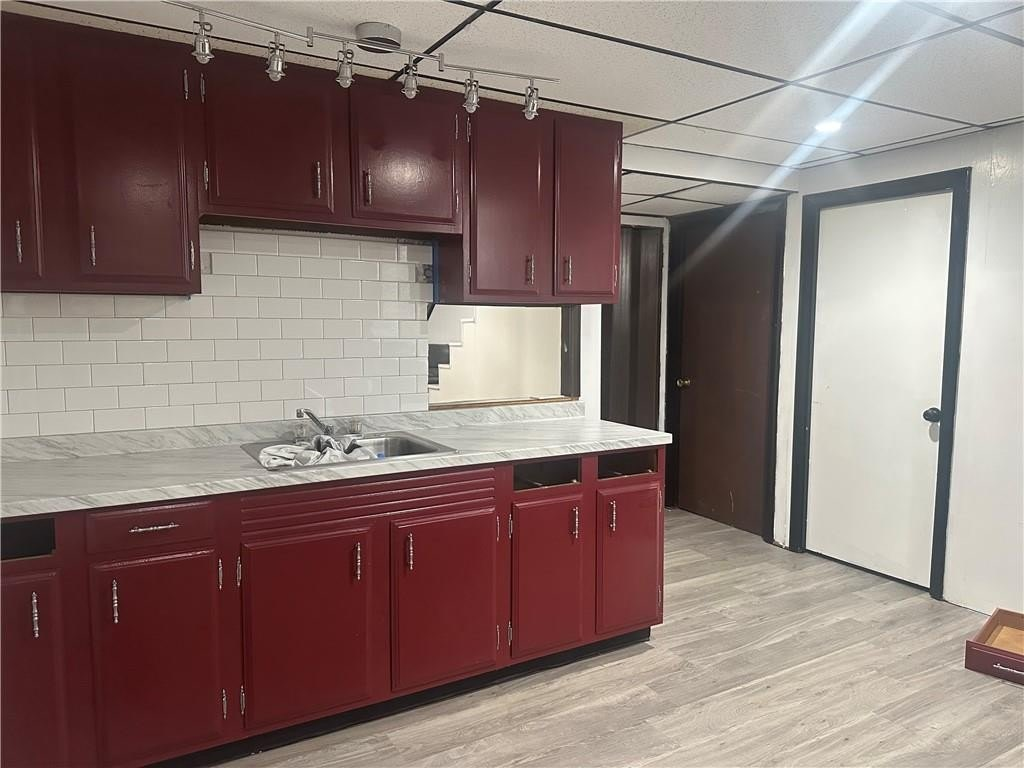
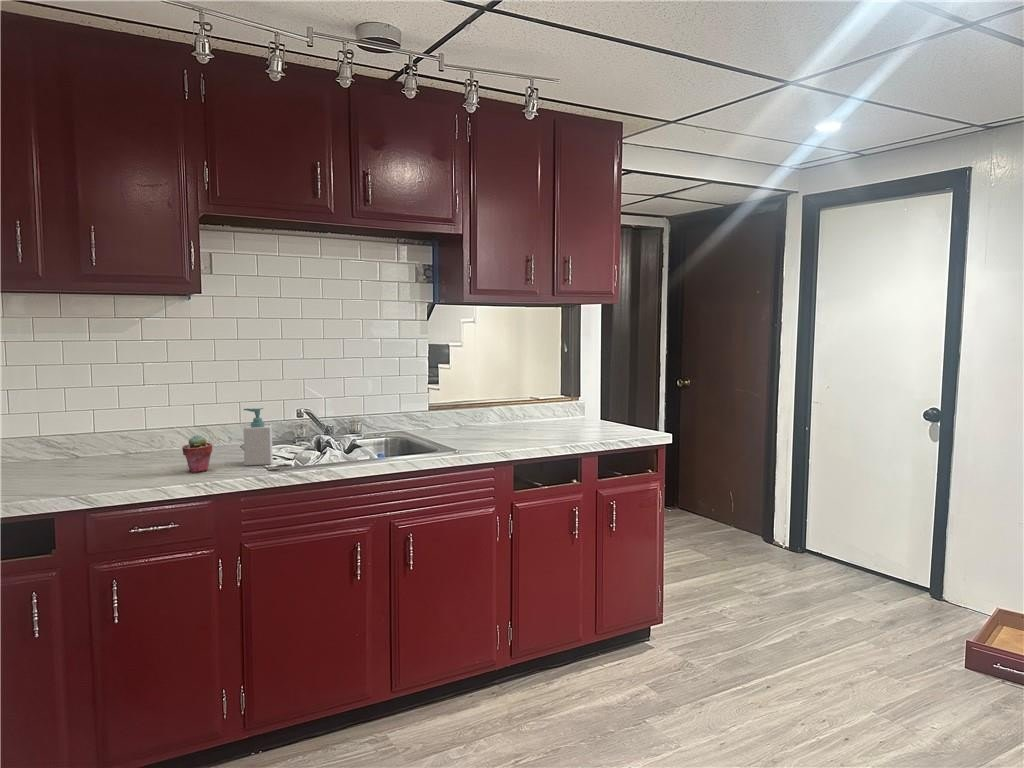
+ potted succulent (197, 452)
+ soap bottle (257, 435)
